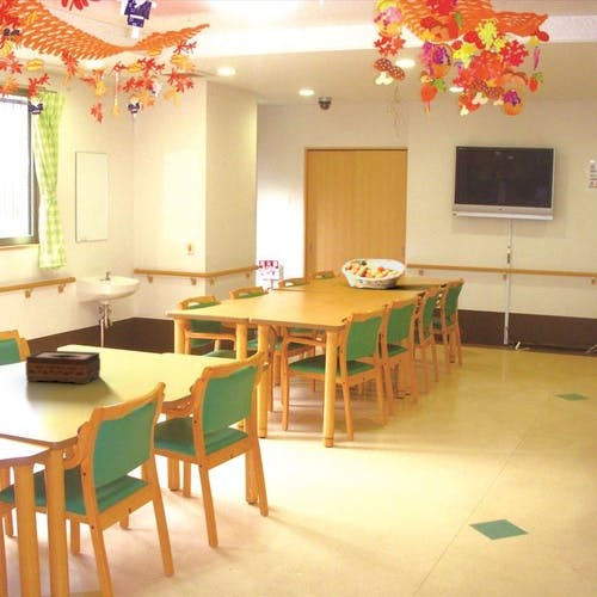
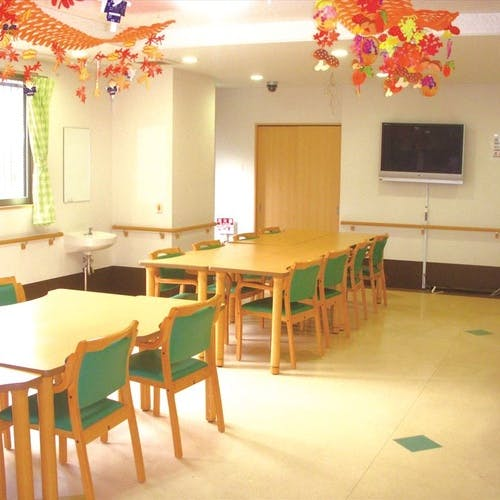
- tissue box (63, 367)
- fruit basket (373, 273)
